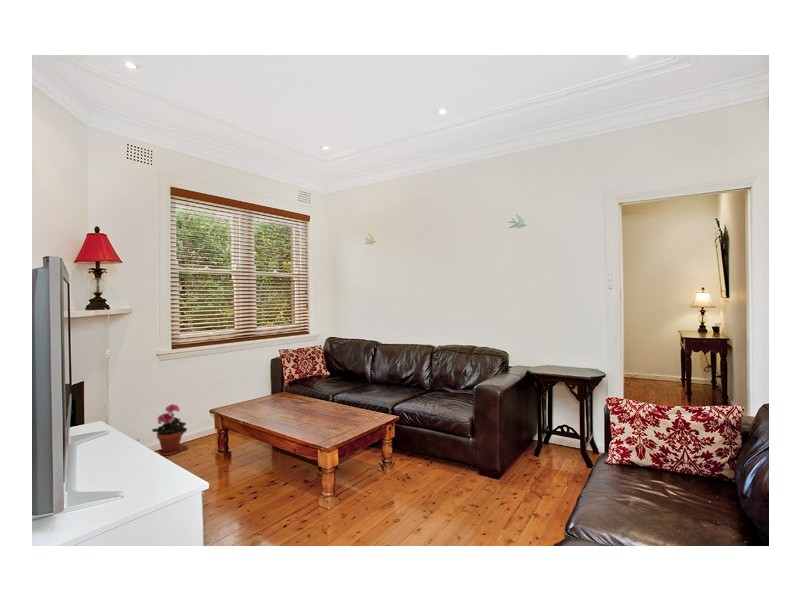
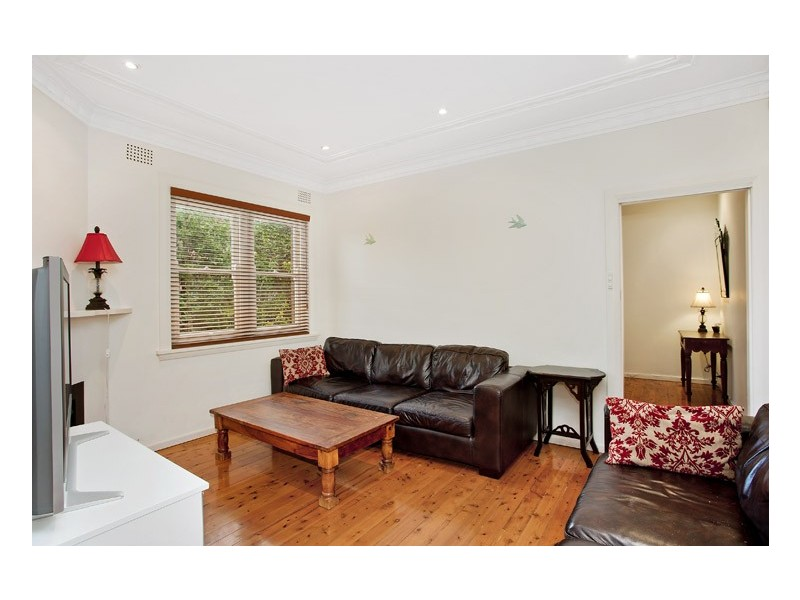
- potted plant (169, 428)
